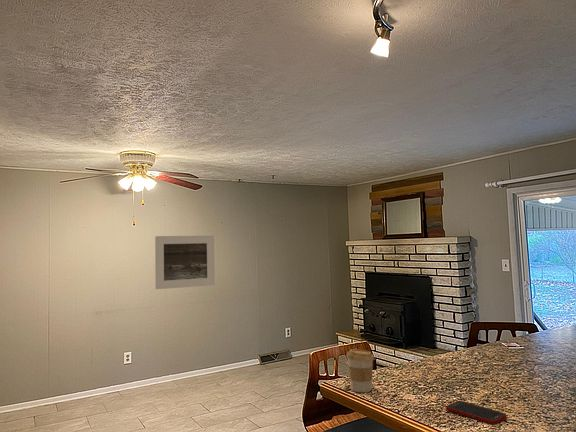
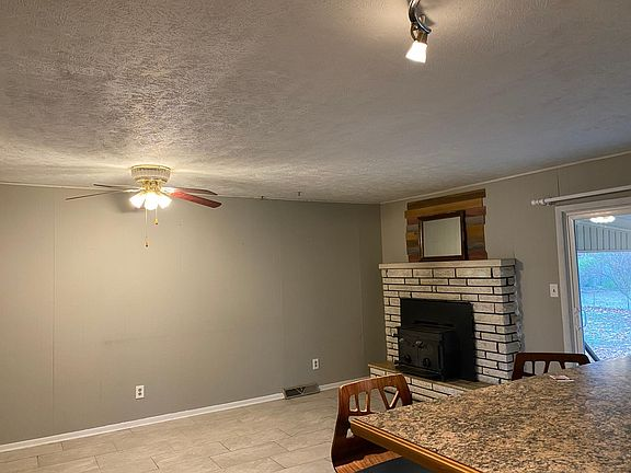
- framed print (185, 261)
- cell phone (475, 411)
- coffee cup (360, 369)
